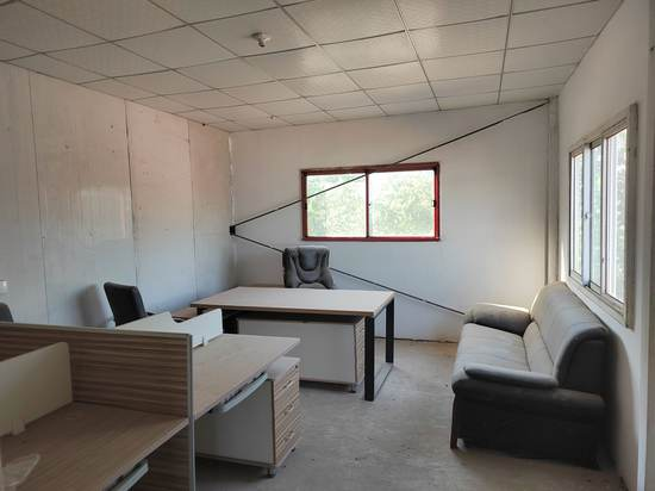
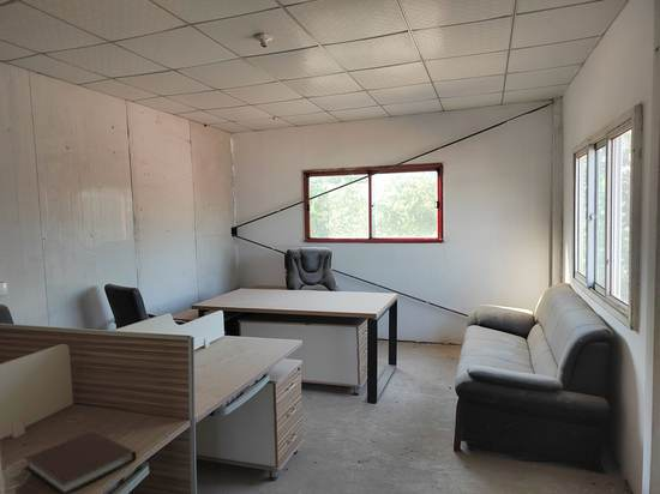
+ notebook (80, 458)
